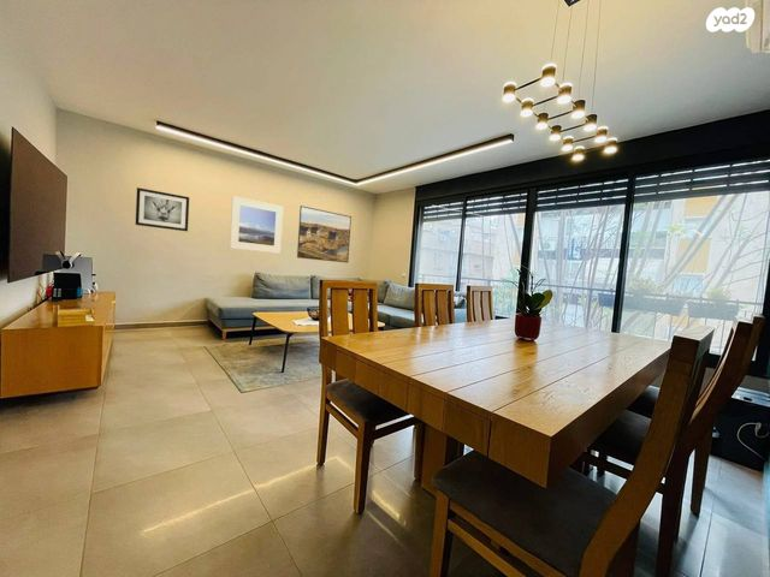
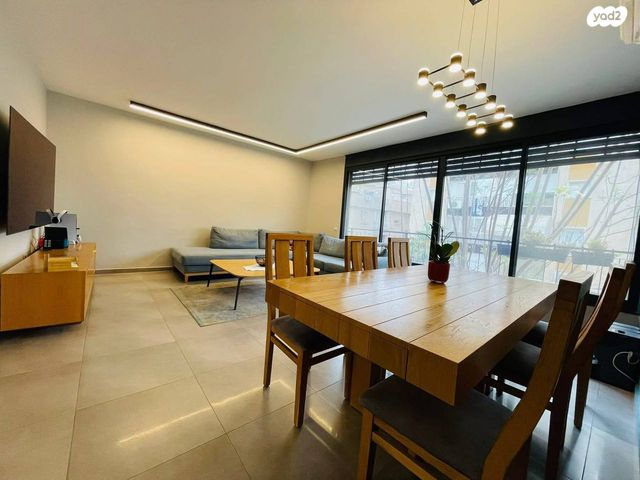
- wall art (162, 210)
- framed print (257, 226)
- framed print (325, 236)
